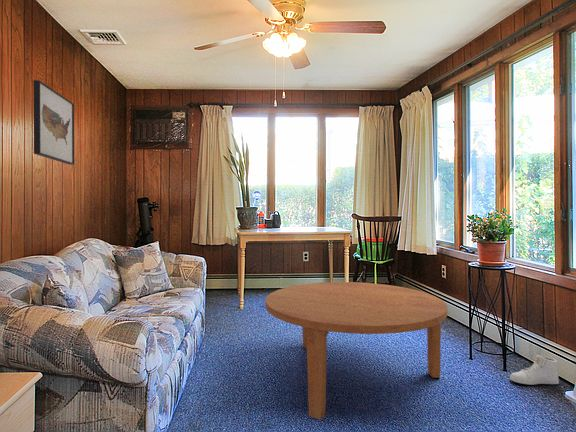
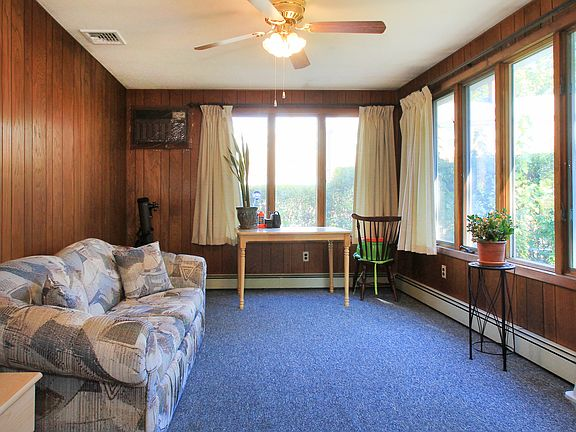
- wall art (55, 126)
- sneaker (533, 368)
- coffee table (354, 333)
